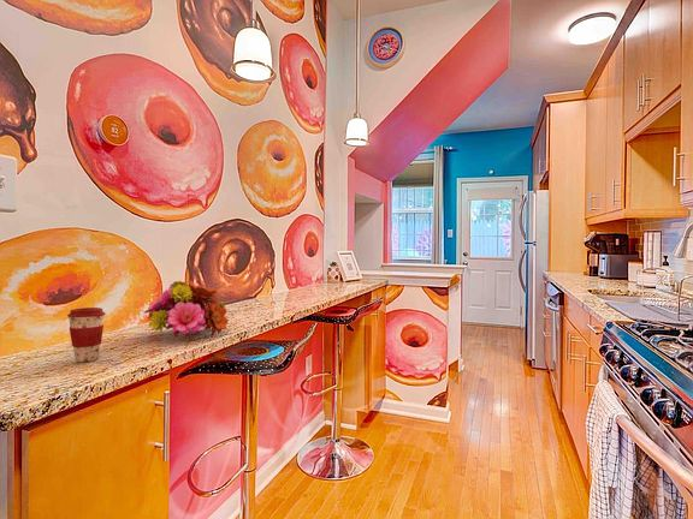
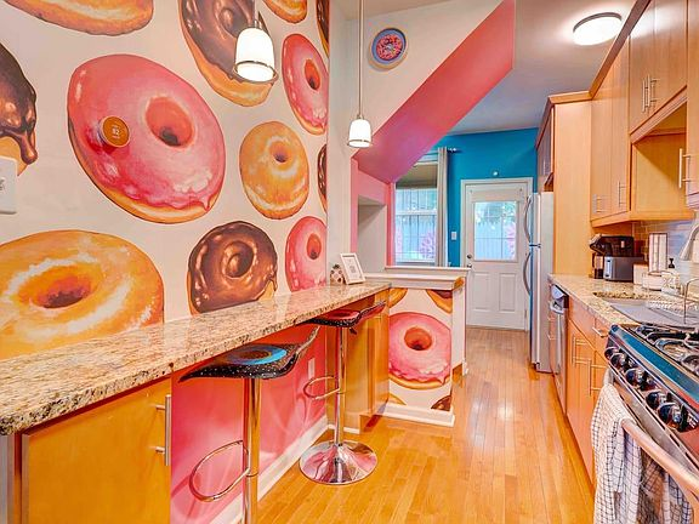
- coffee cup (87, 334)
- flower bouquet (185, 308)
